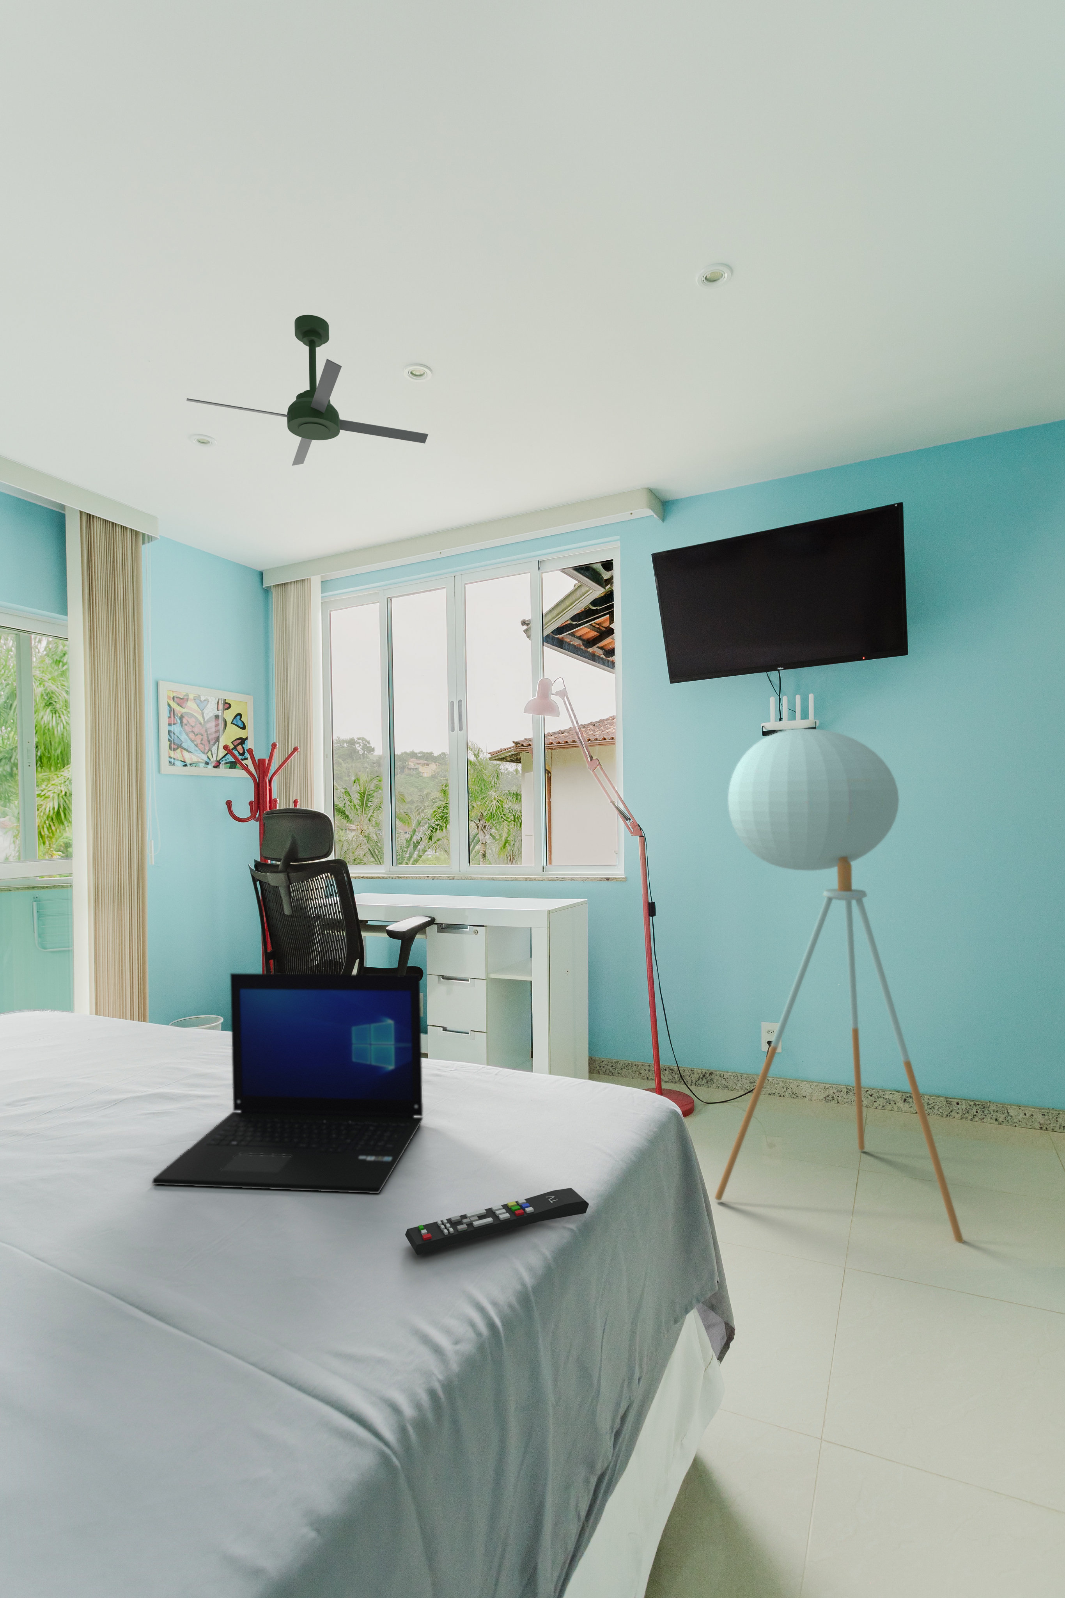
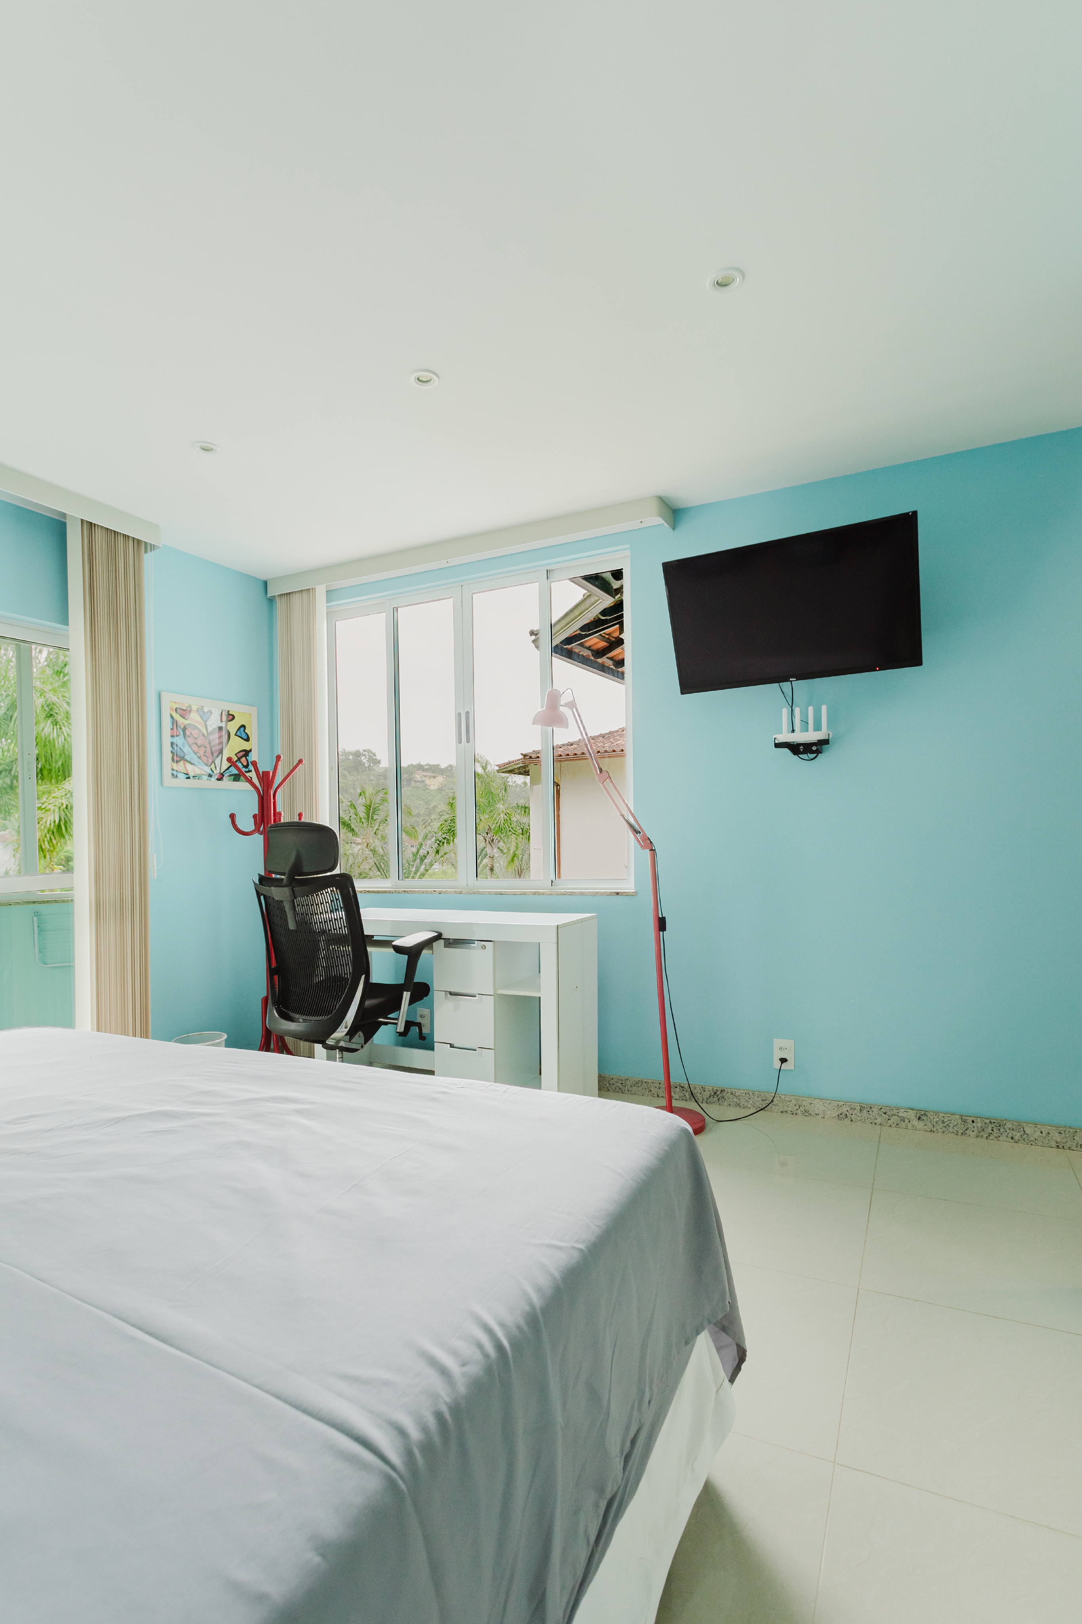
- remote control (500, 1219)
- laptop (297, 1071)
- ceiling fan (313, 377)
- floor lamp (812, 956)
